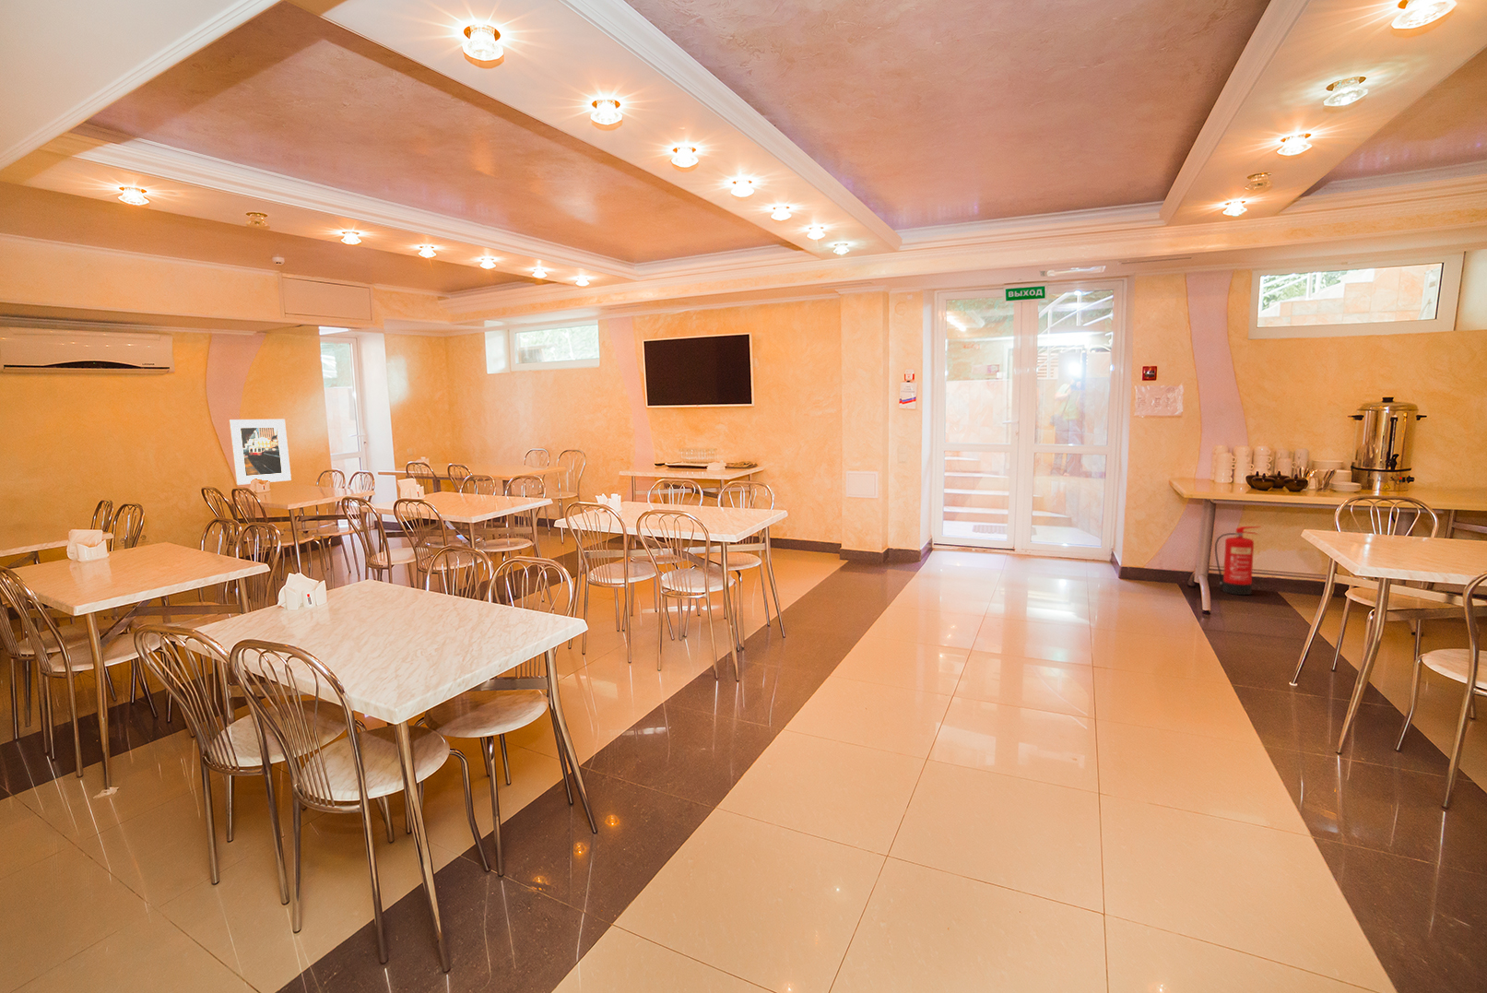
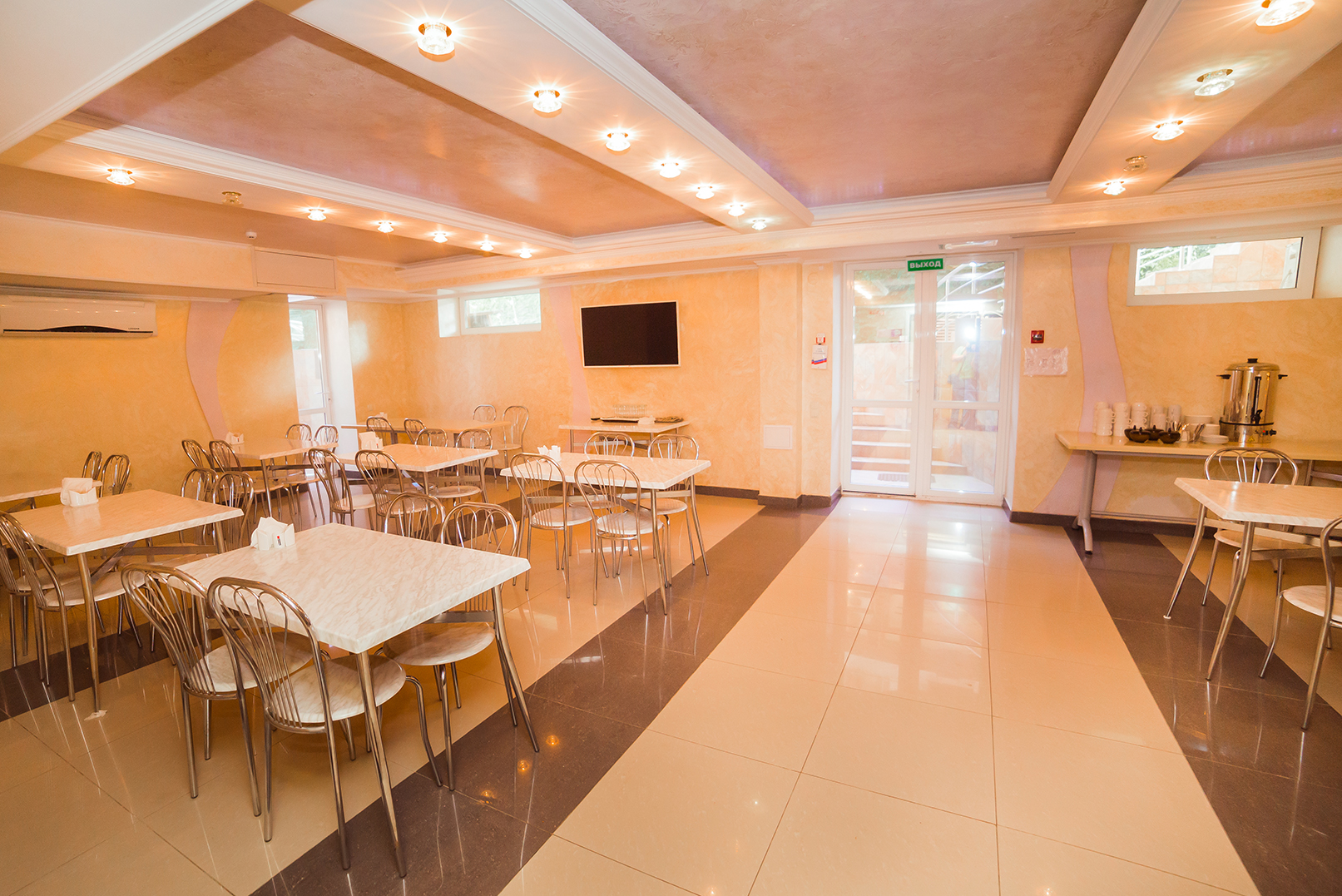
- fire extinguisher (1237, 559)
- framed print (260, 451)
